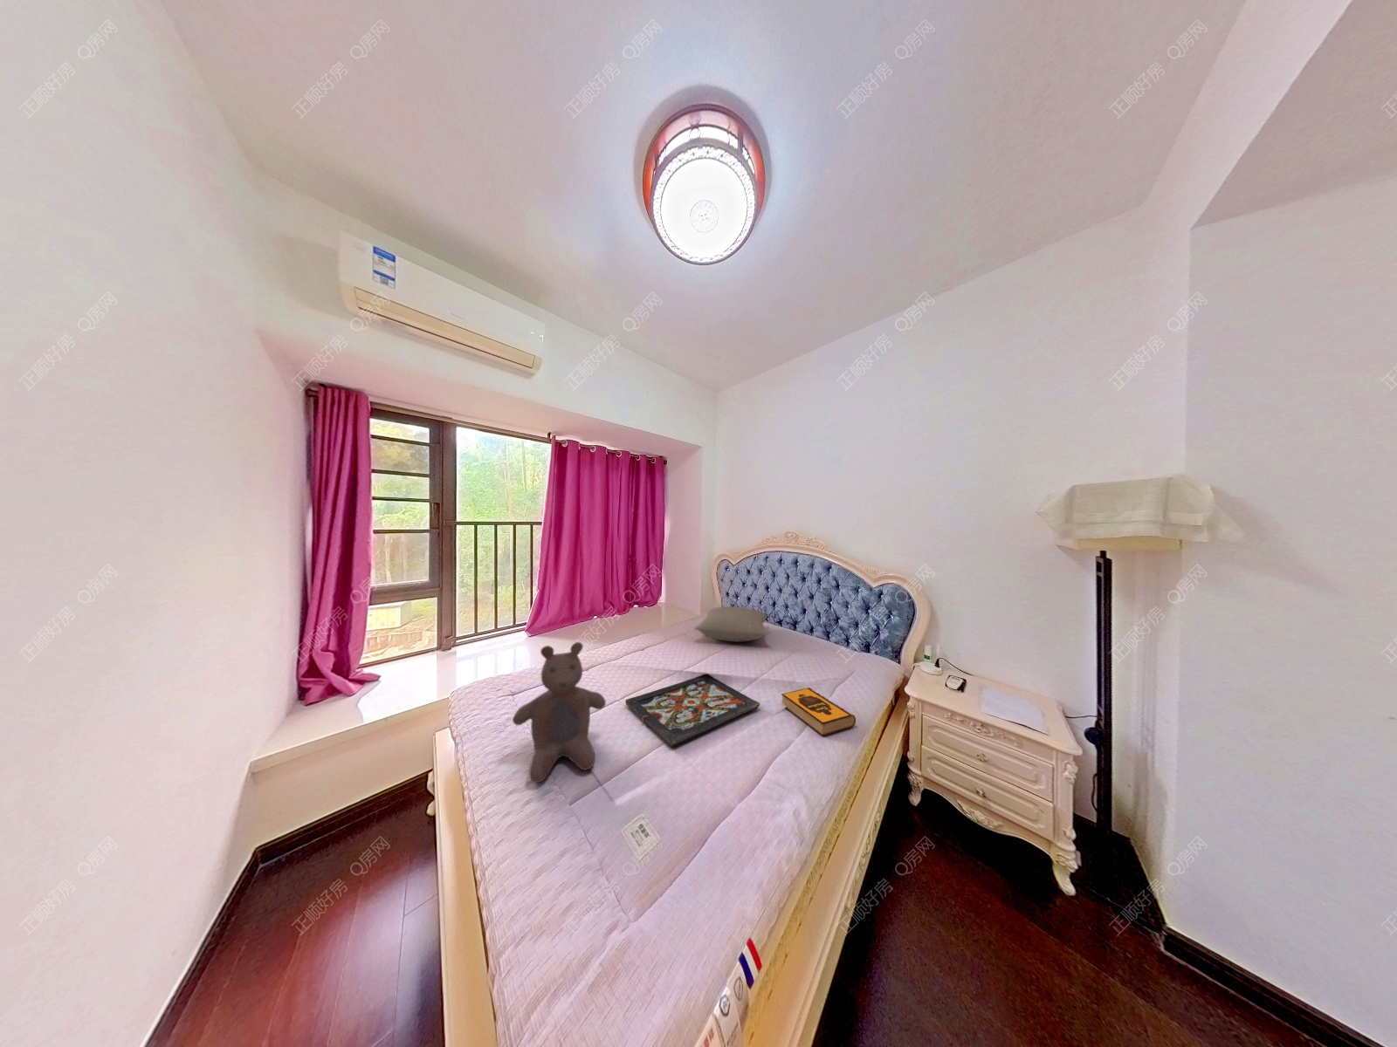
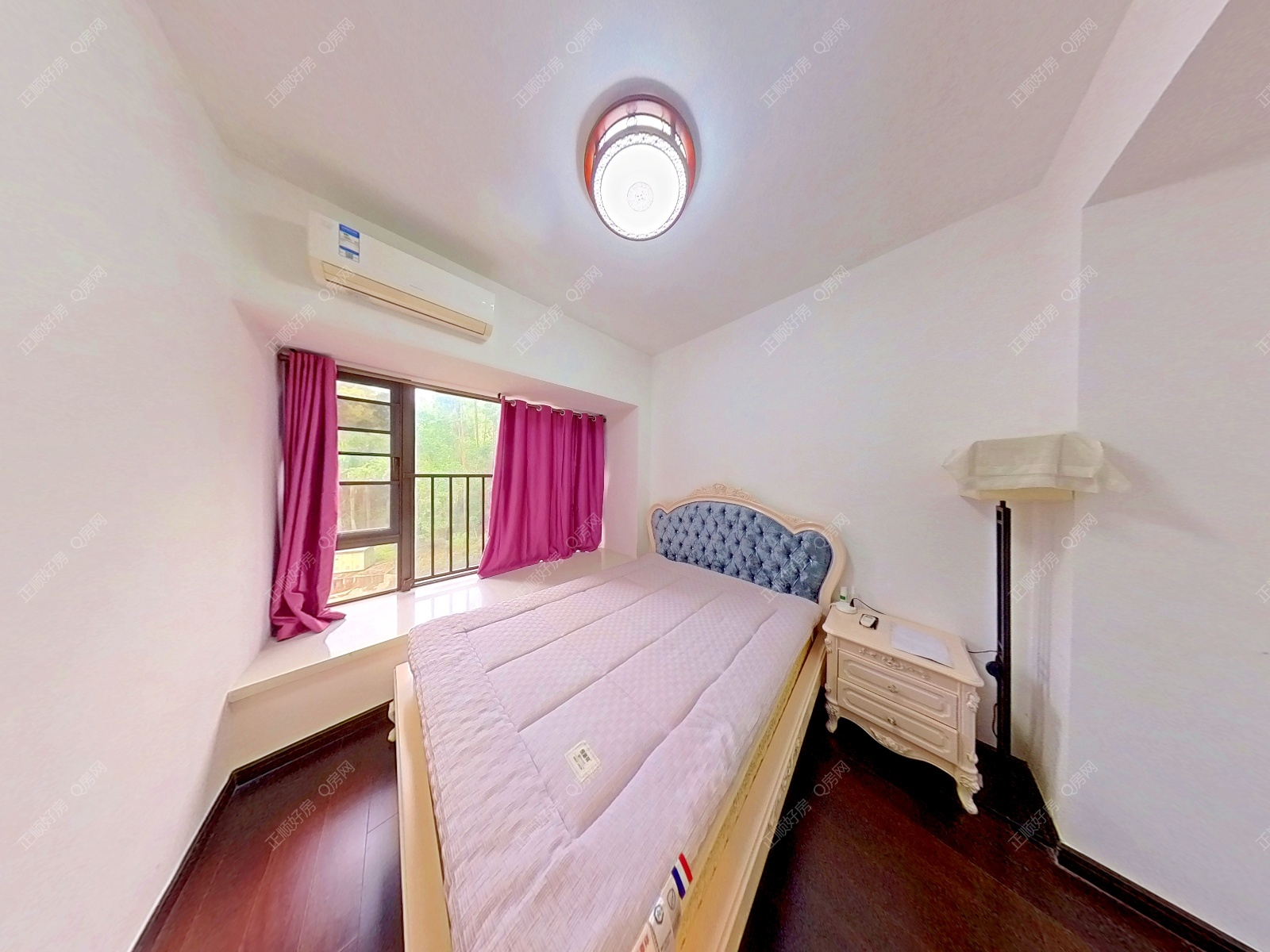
- hardback book (816, 708)
- pillow (734, 622)
- bear (562, 703)
- decorative tray (692, 703)
